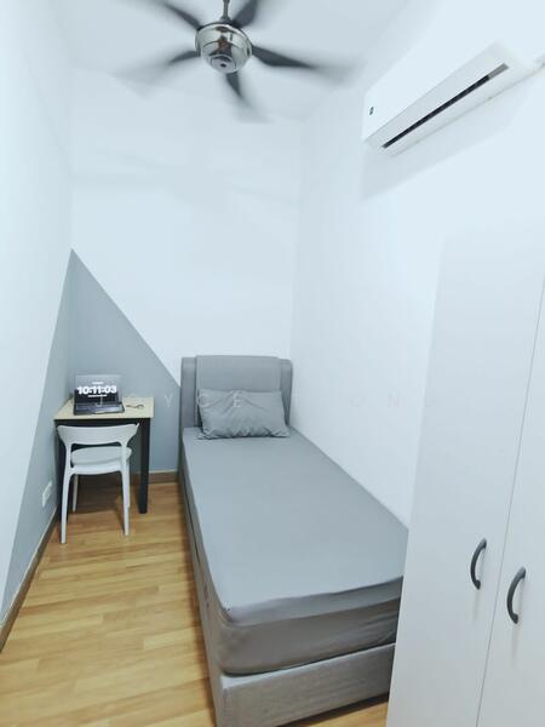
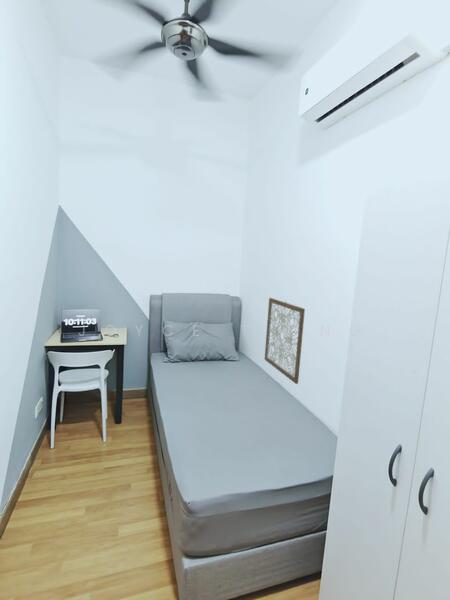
+ wall art (283, 335)
